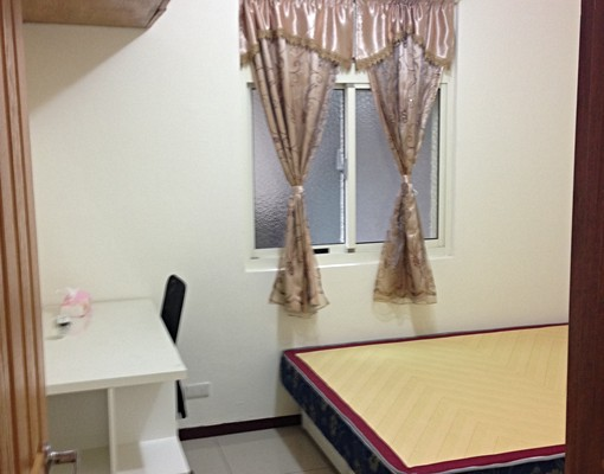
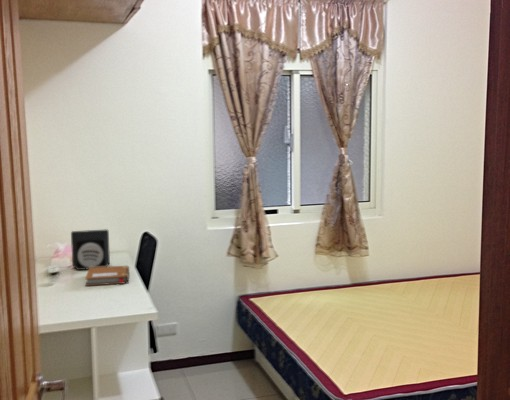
+ speaker (90, 250)
+ notebook (108, 275)
